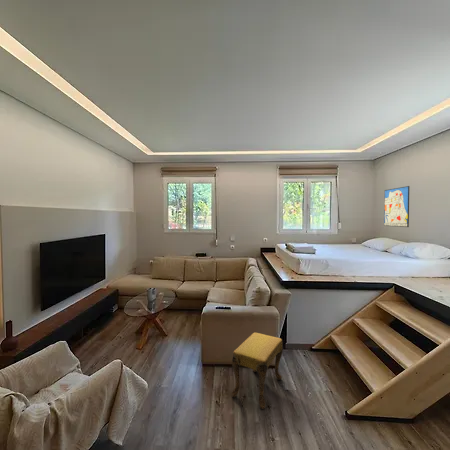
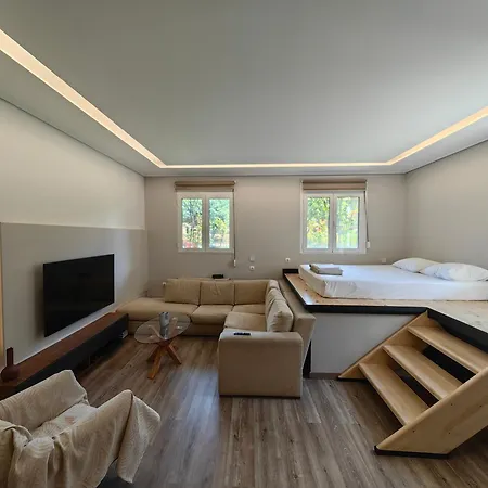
- wall art (395, 207)
- footstool (258, 365)
